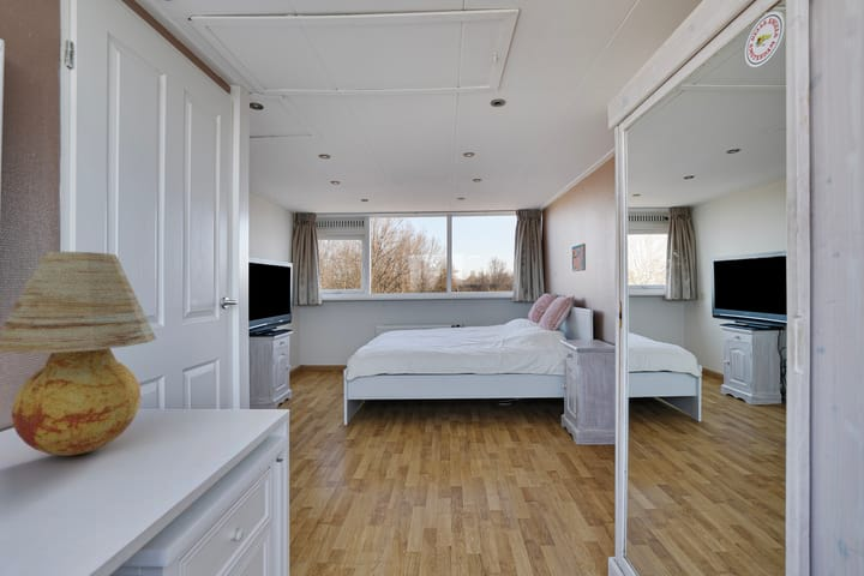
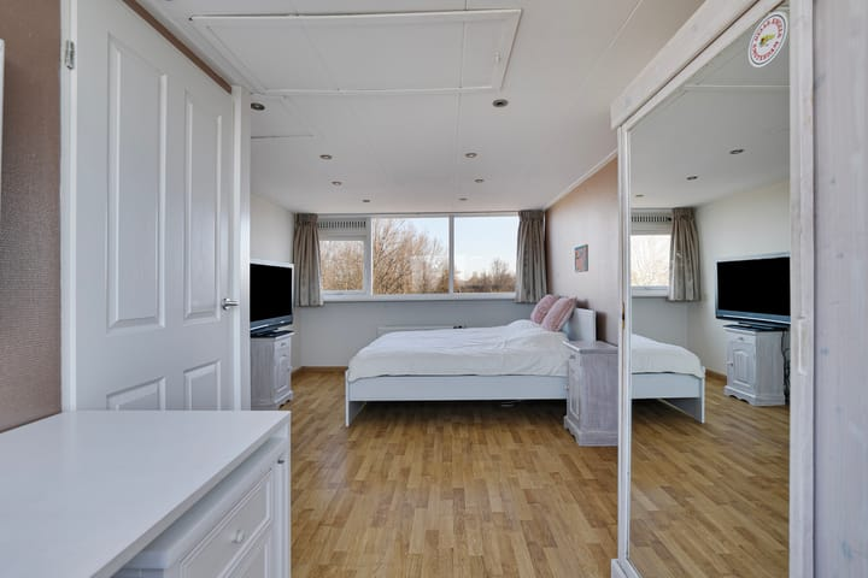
- table lamp (82, 352)
